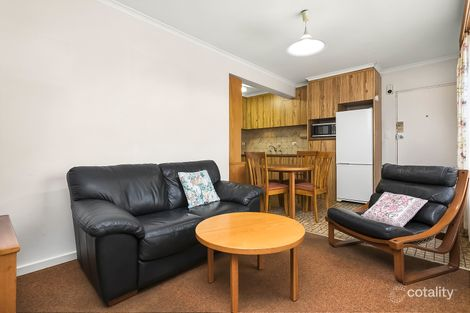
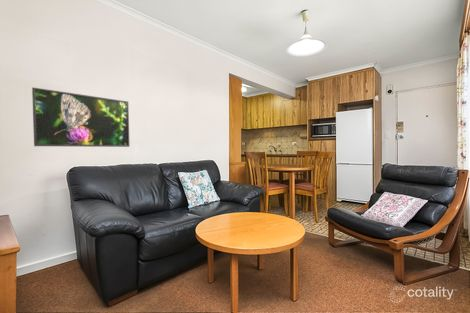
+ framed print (87, 121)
